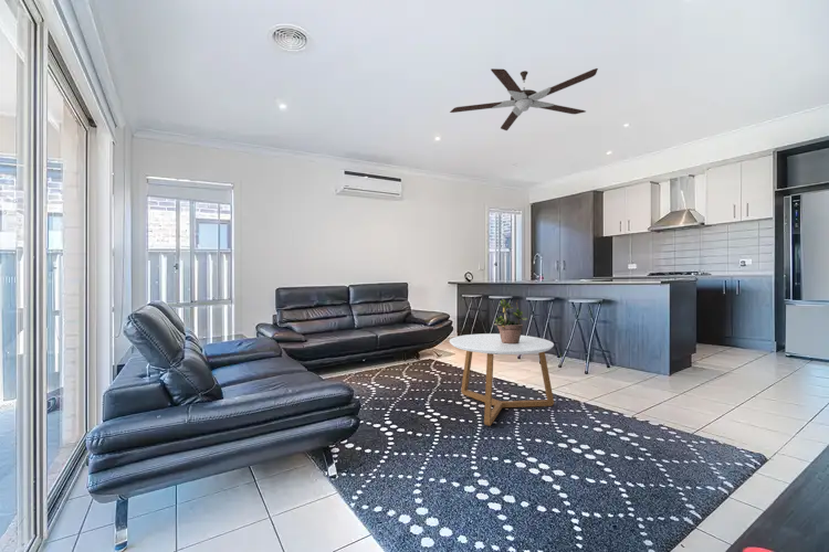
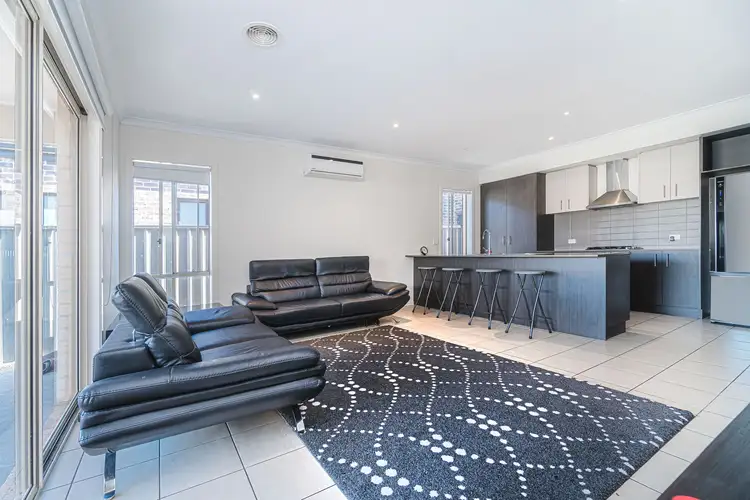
- coffee table (492, 374)
- ceiling fan (517, 93)
- potted plant (507, 318)
